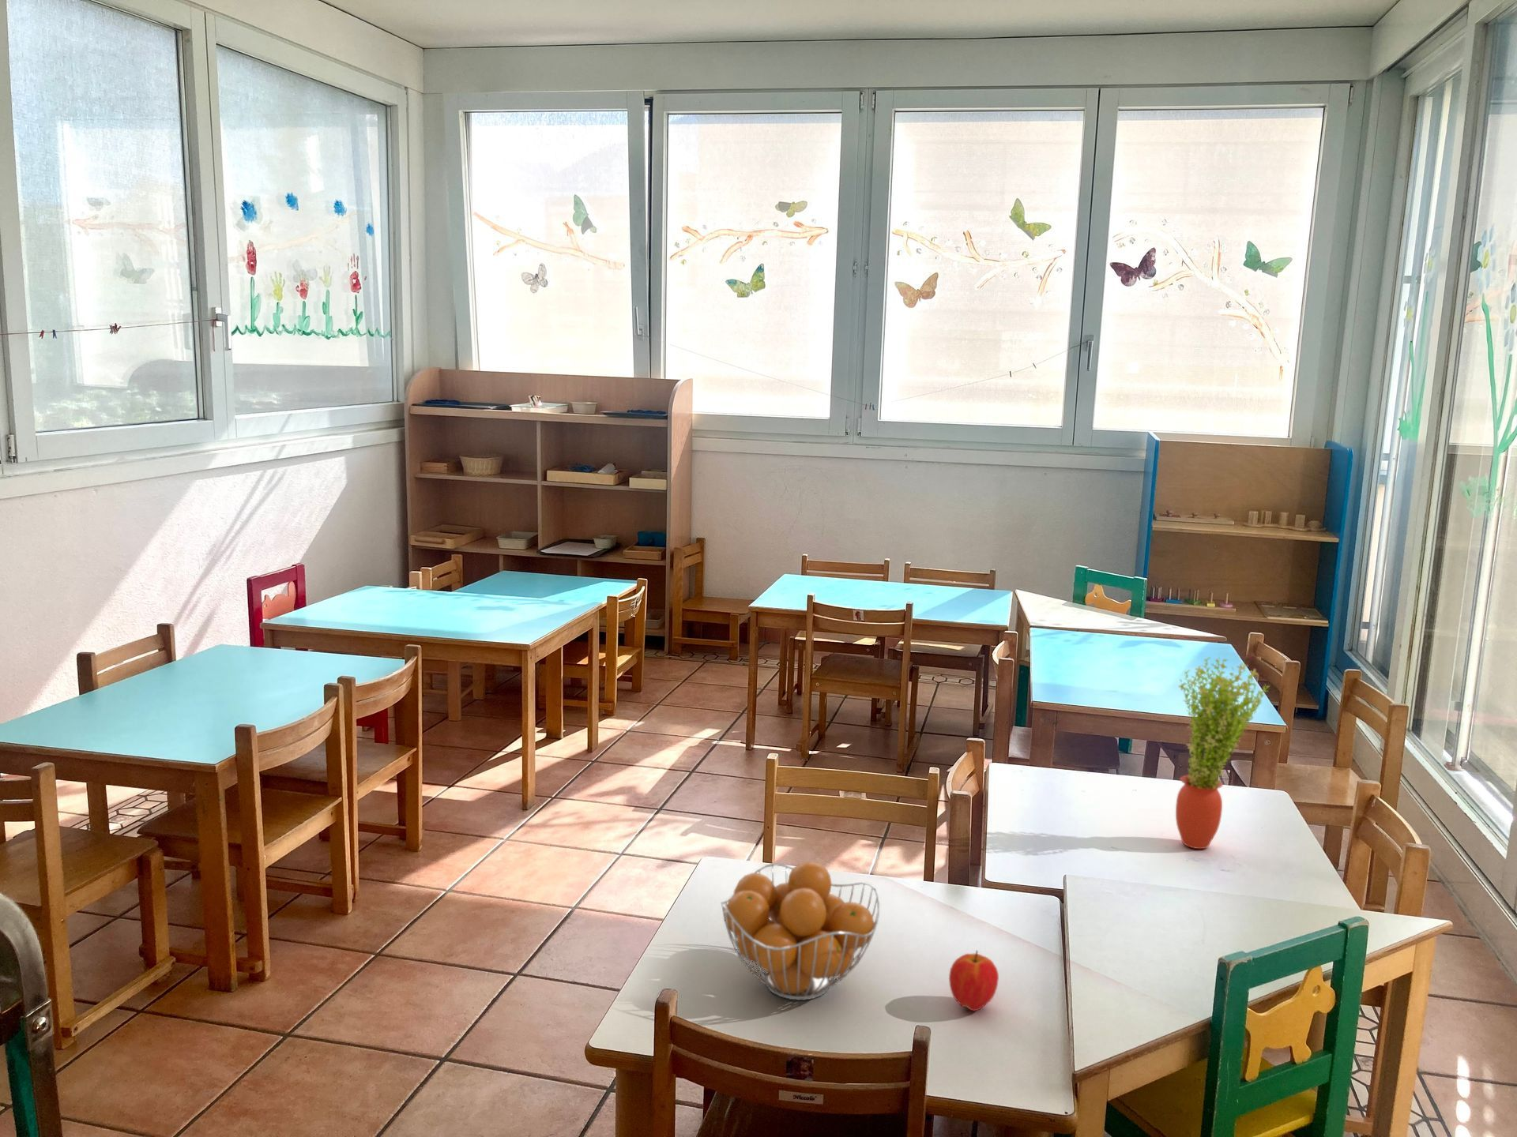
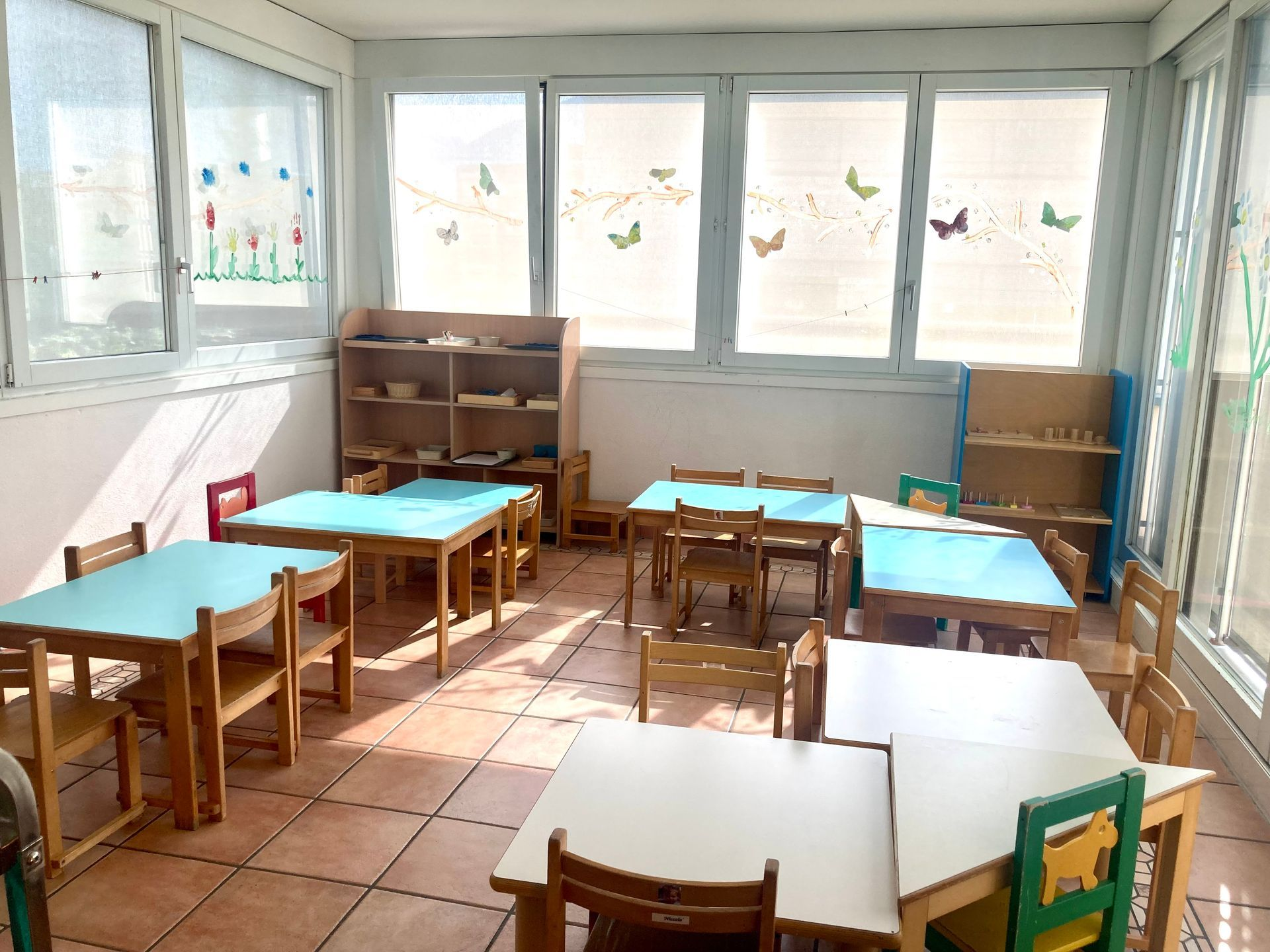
- fruit basket (799, 928)
- potted plant (1217, 751)
- apple (974, 978)
